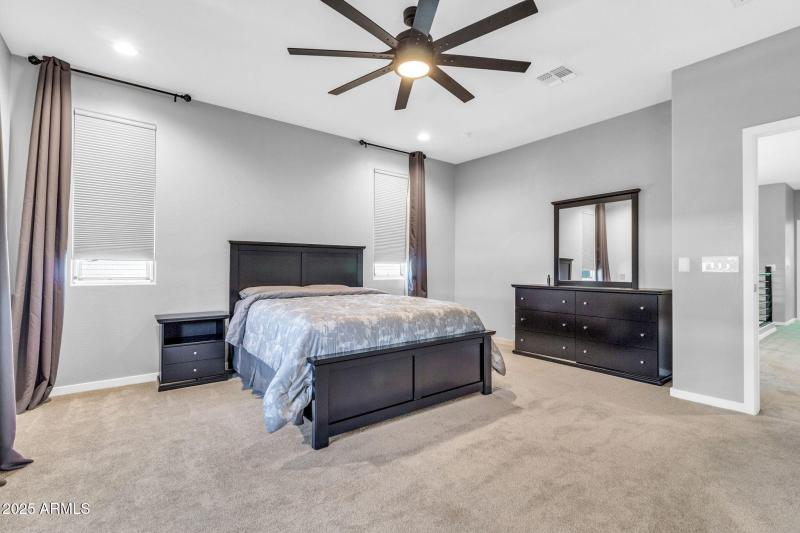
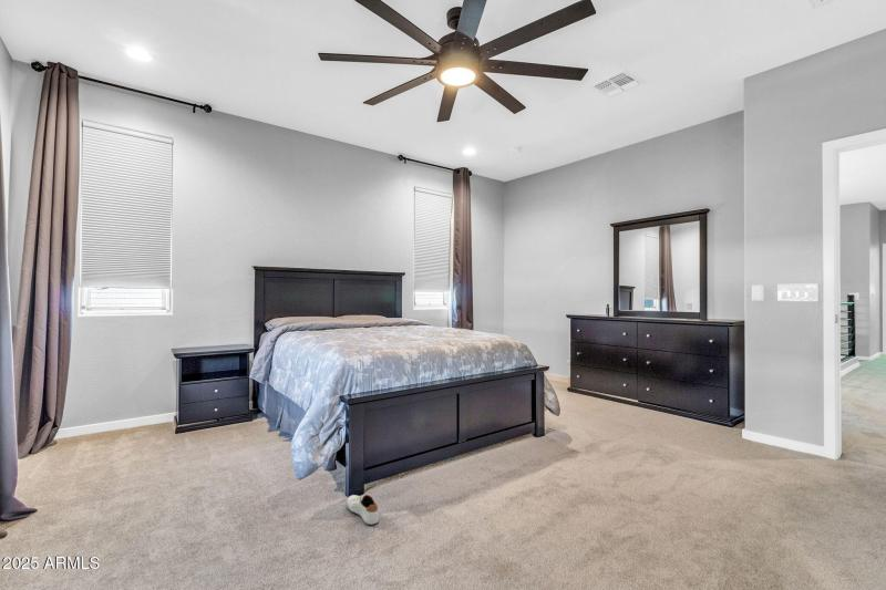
+ shoe (363, 501)
